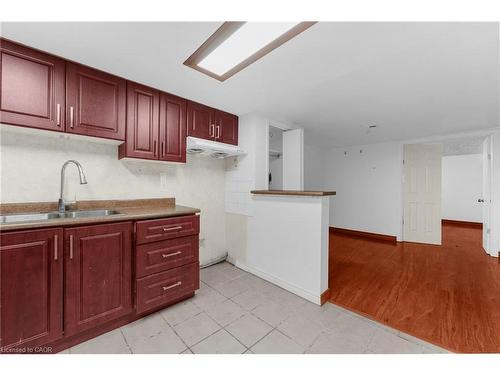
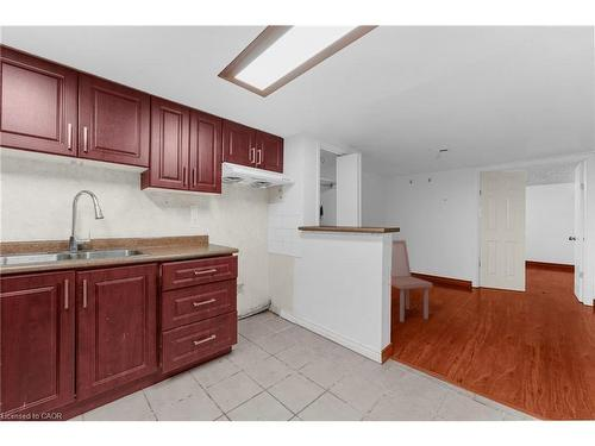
+ dining chair (401, 277)
